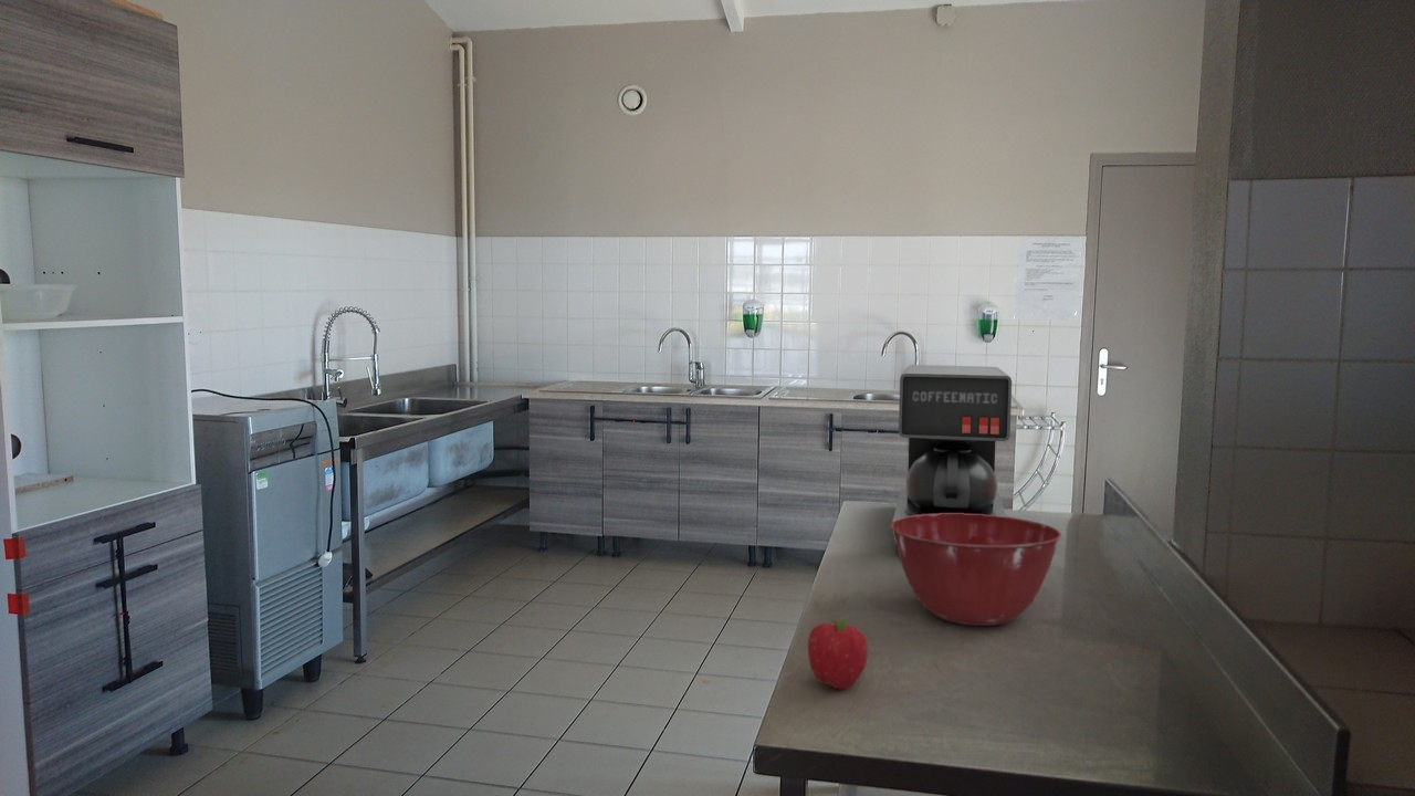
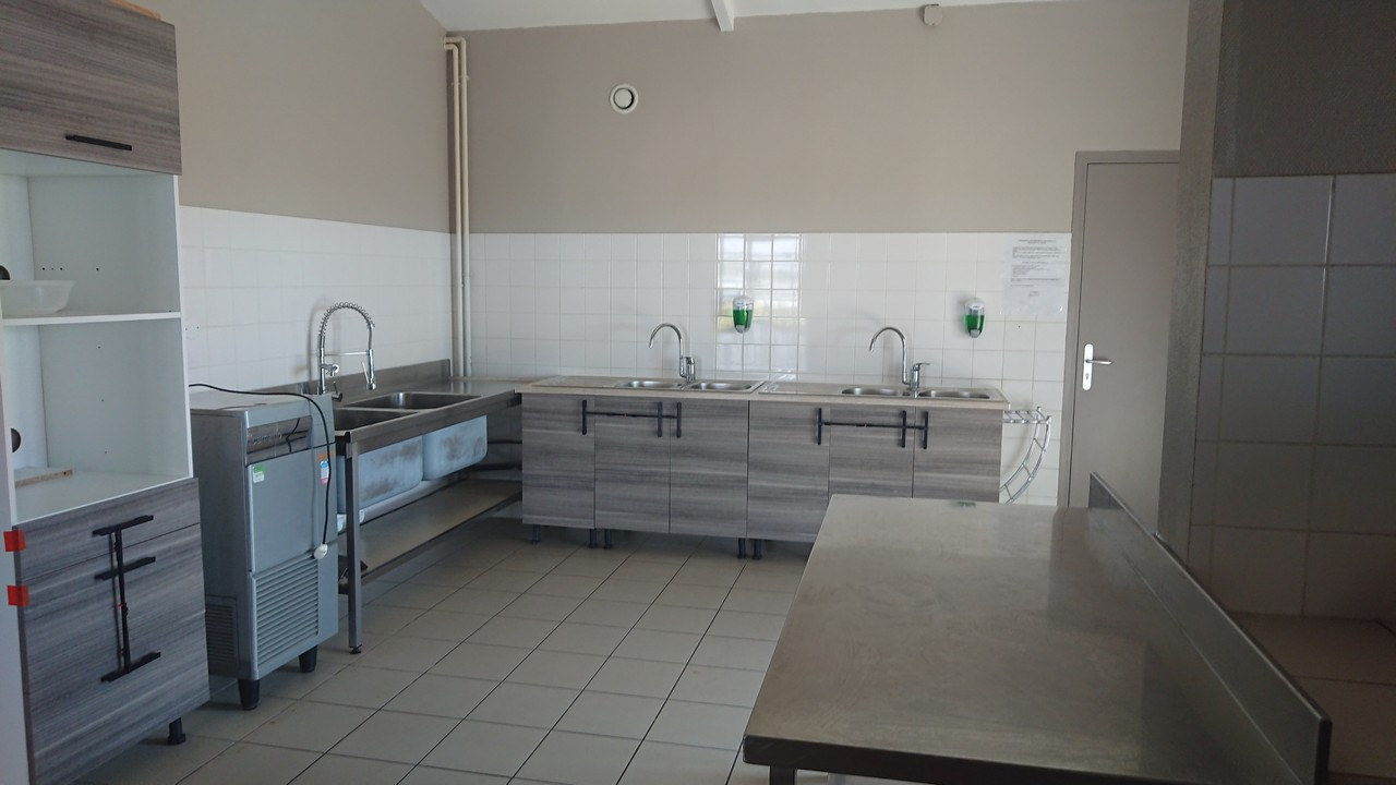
- fruit (837, 651)
- coffee maker (951, 451)
- mixing bowl (972, 570)
